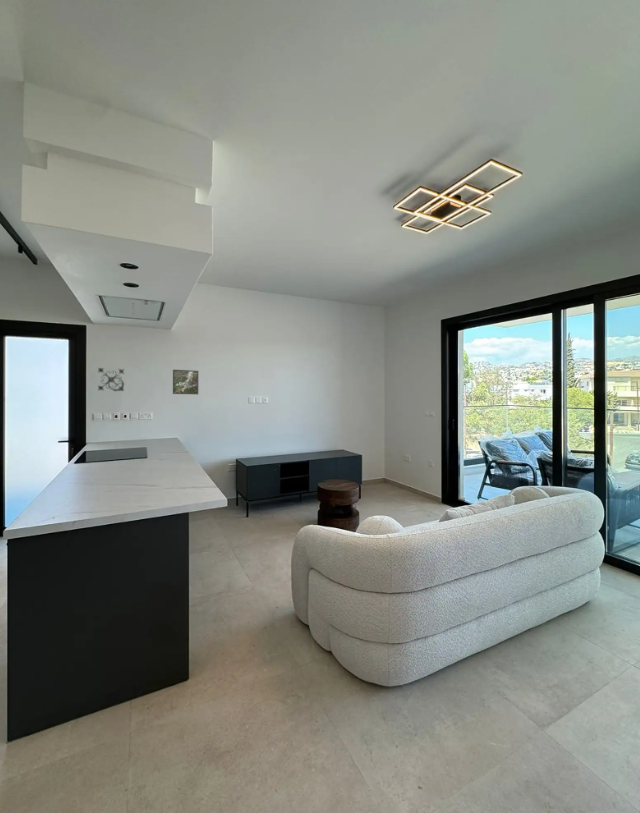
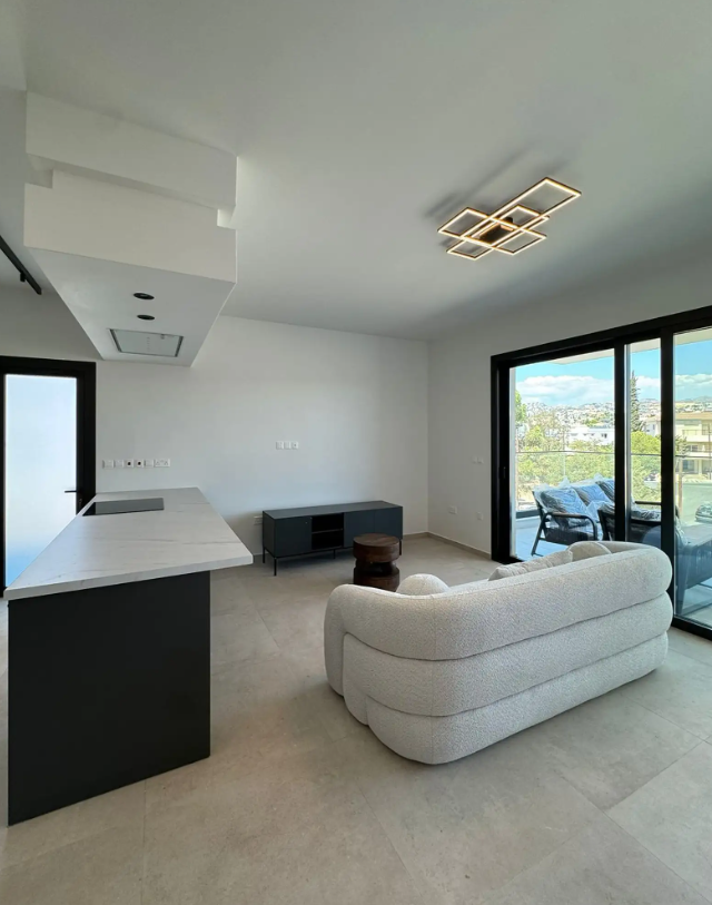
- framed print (185, 382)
- wall ornament (112, 389)
